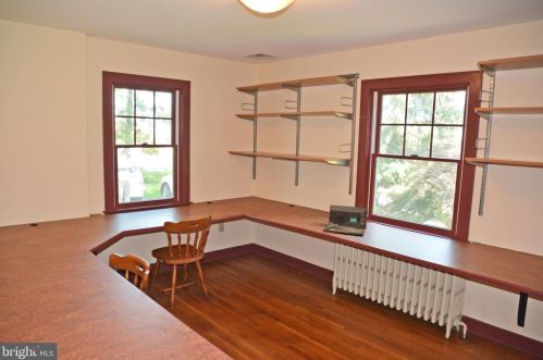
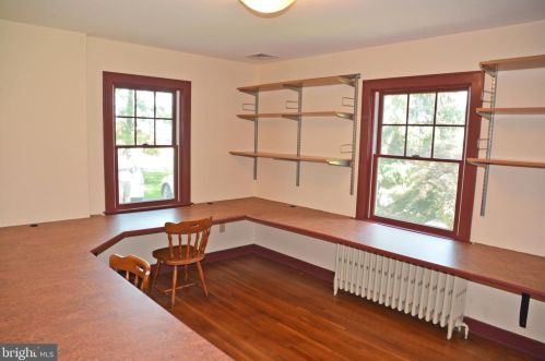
- laptop (346, 219)
